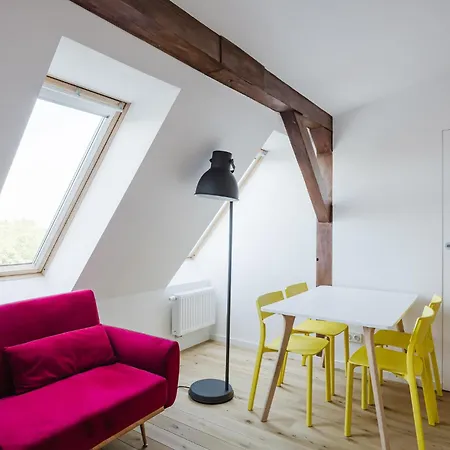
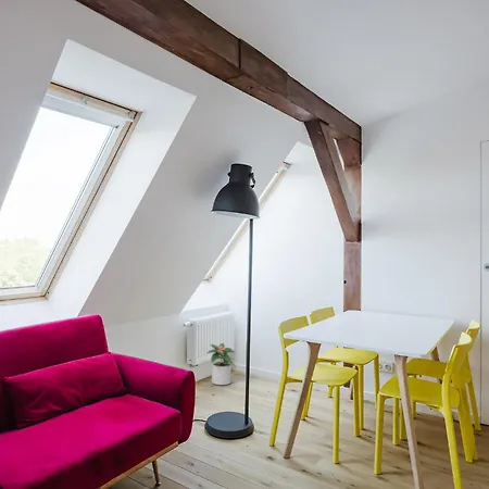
+ potted plant (221, 364)
